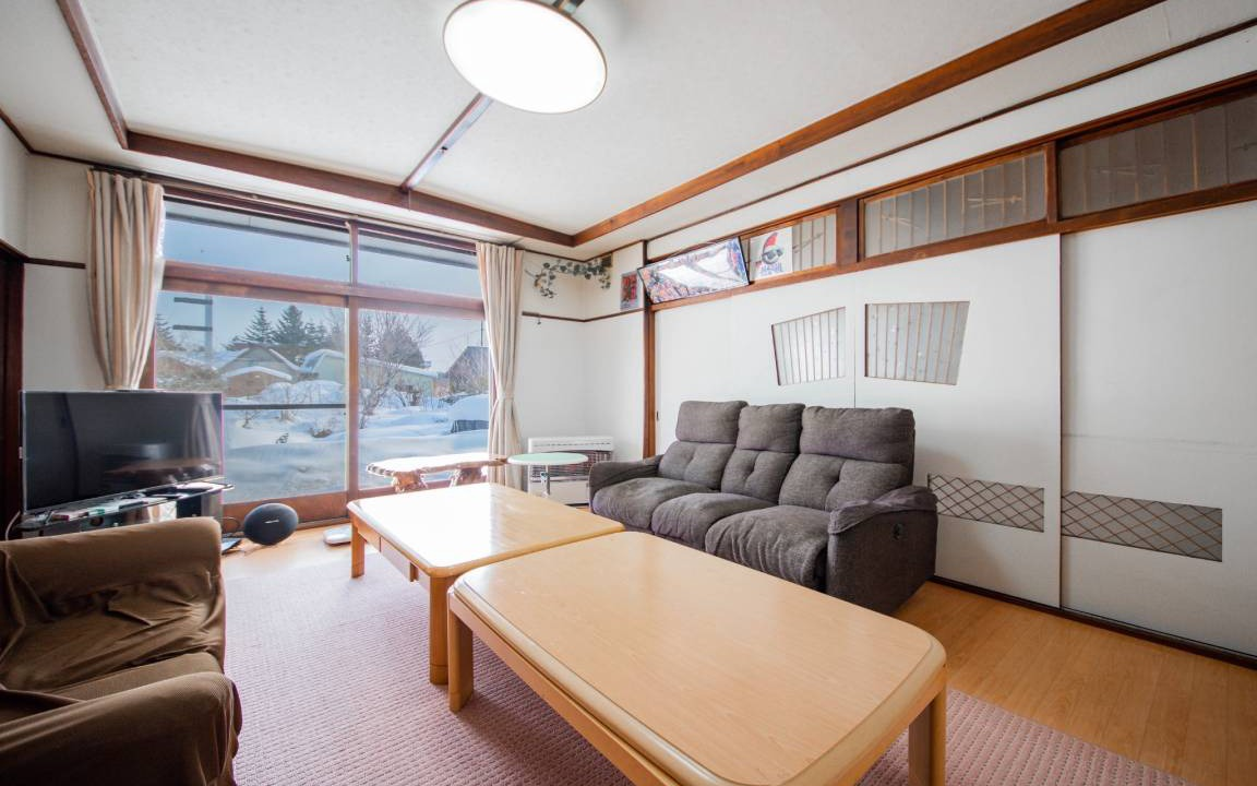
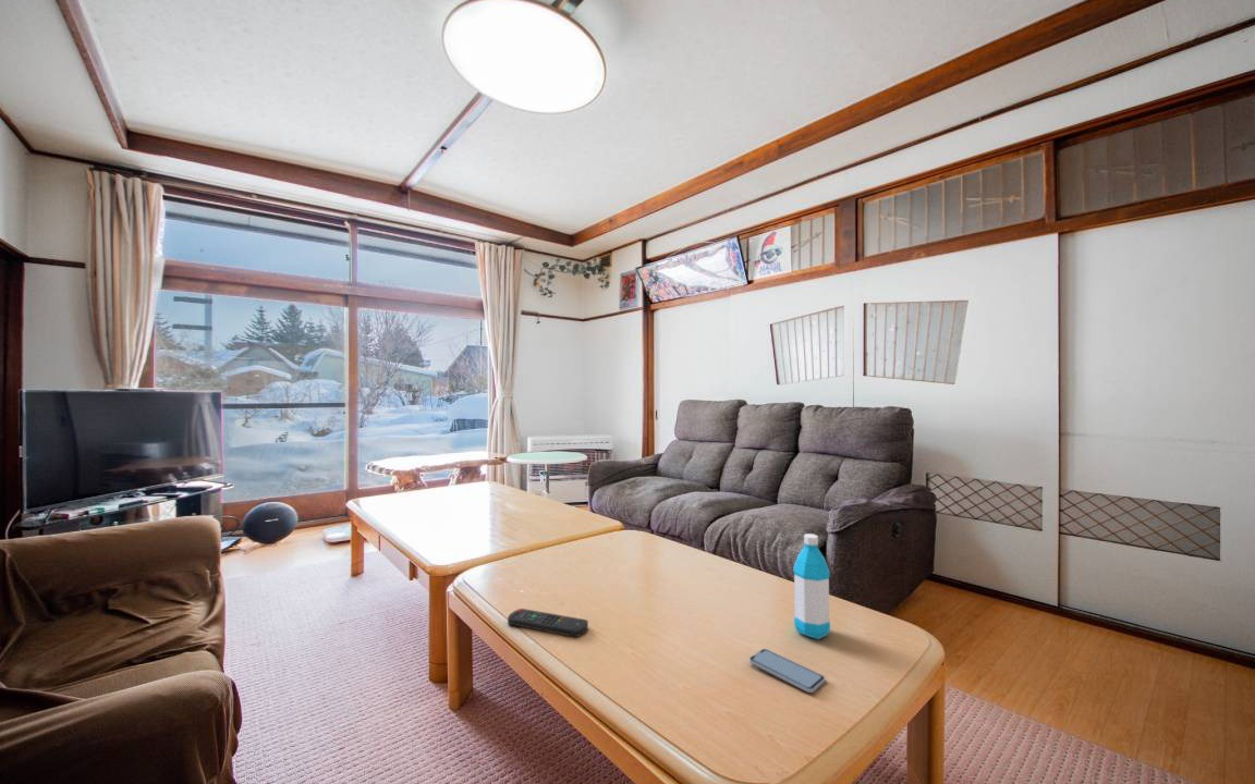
+ smartphone (785, 669)
+ remote control (547, 621)
+ water bottle (811, 584)
